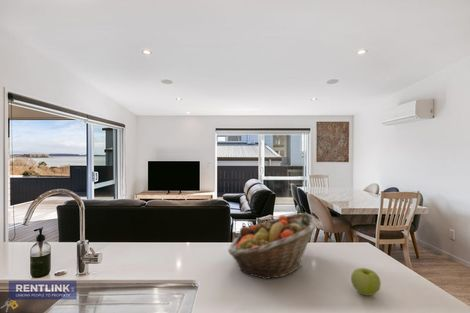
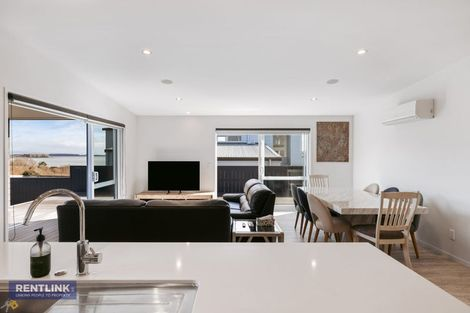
- fruit basket (273, 239)
- apple (365, 281)
